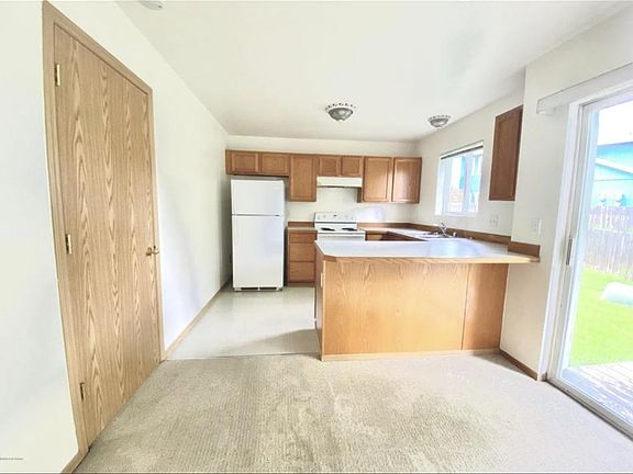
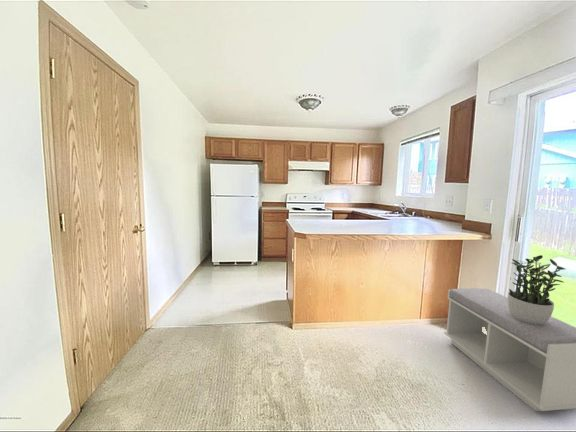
+ bench (507, 338)
+ potted plant (535, 287)
